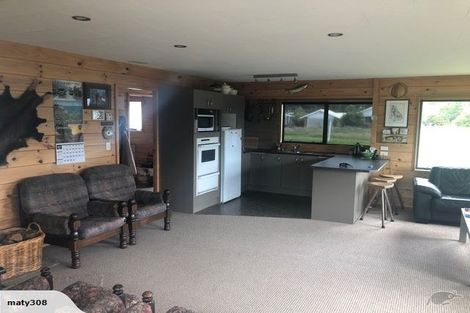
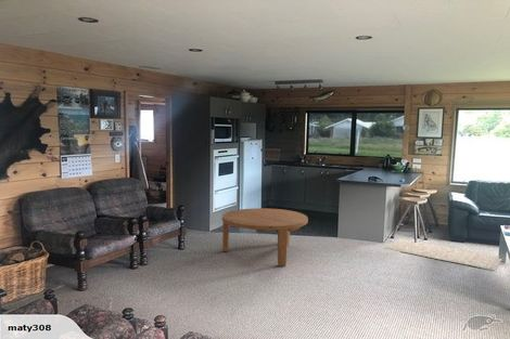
+ rug (441, 252)
+ coffee table (264, 231)
